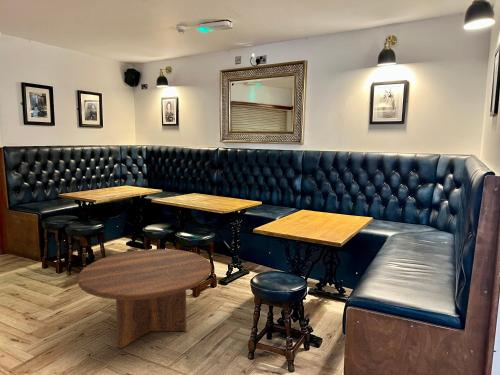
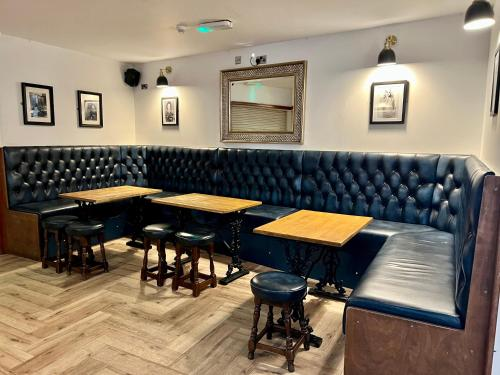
- coffee table (148, 298)
